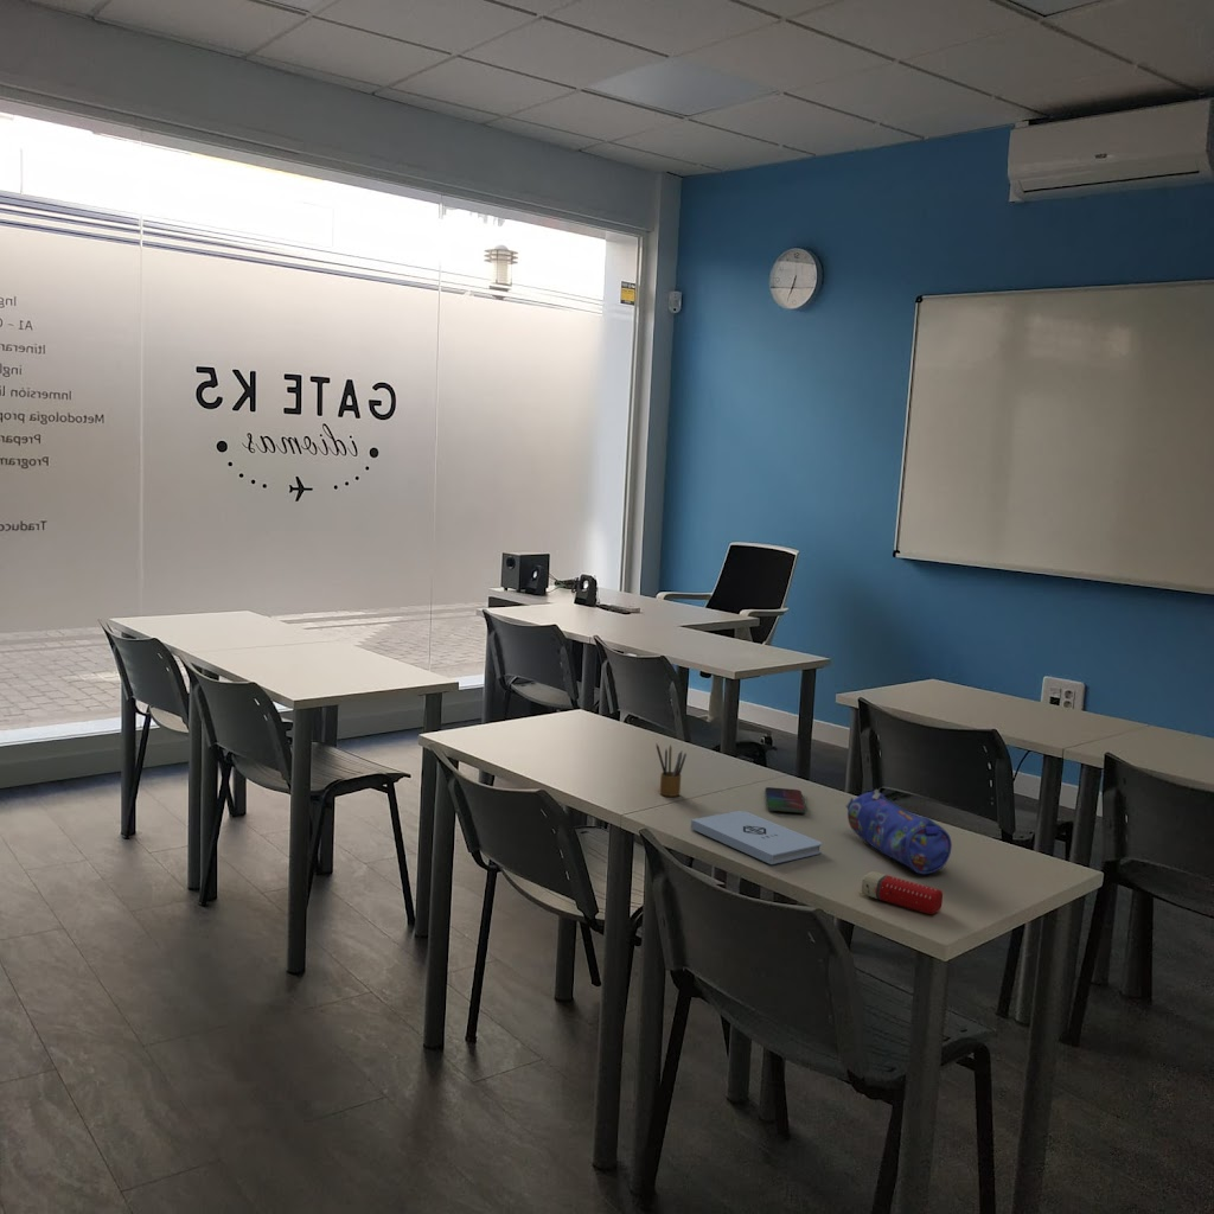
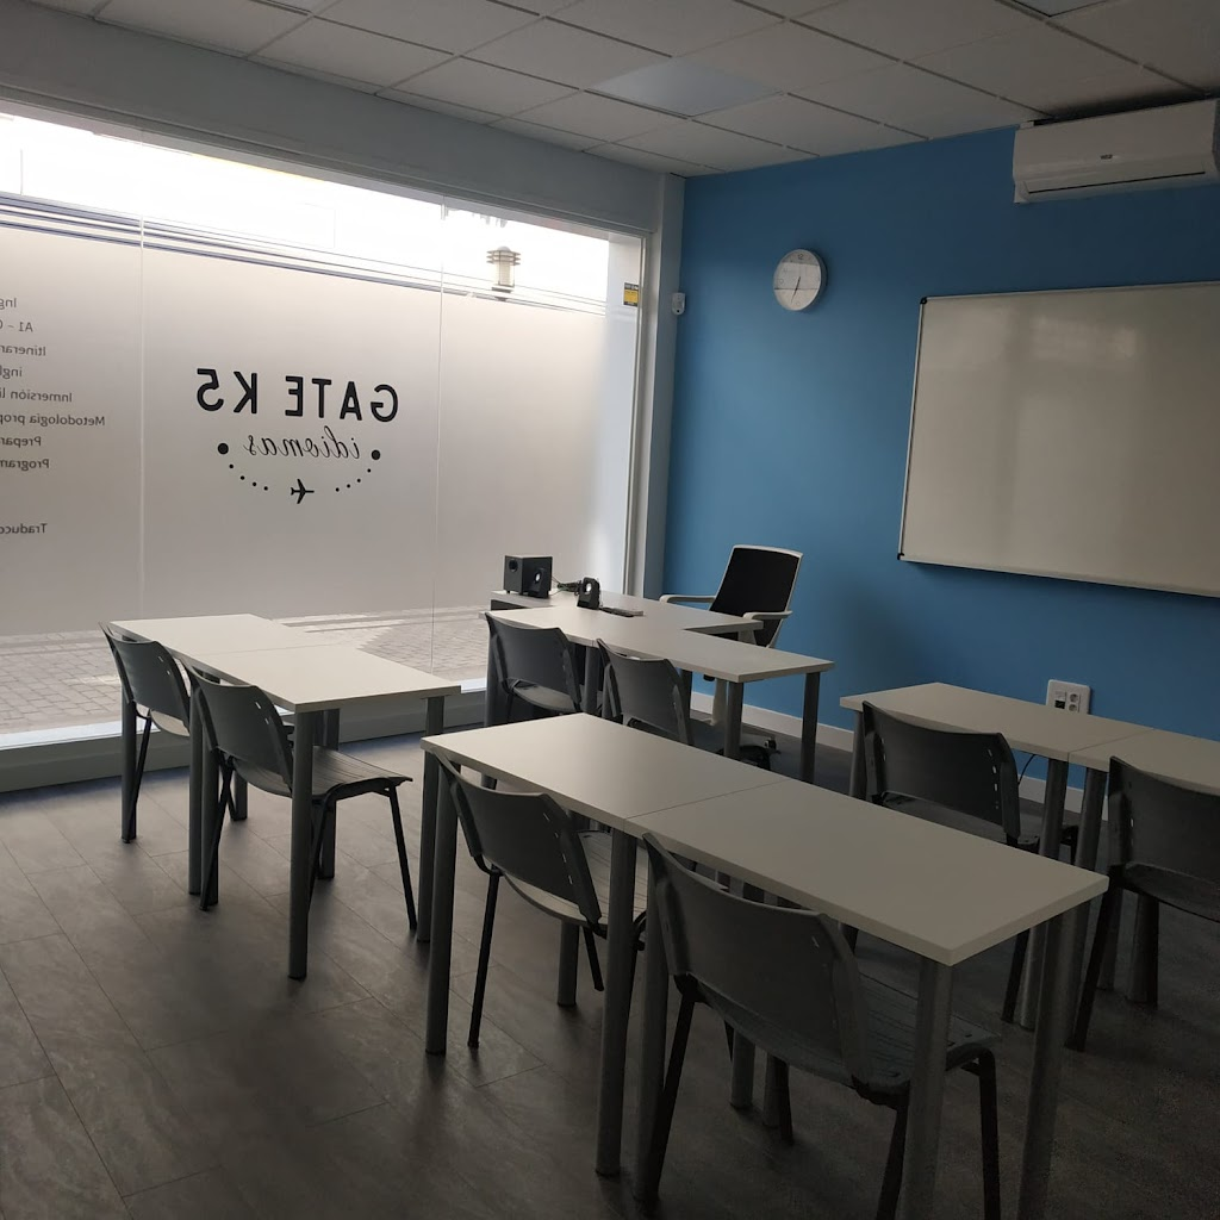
- smartphone (784, 799)
- notepad (755, 836)
- pencil box (669, 768)
- pencil case (896, 829)
- eraser (901, 892)
